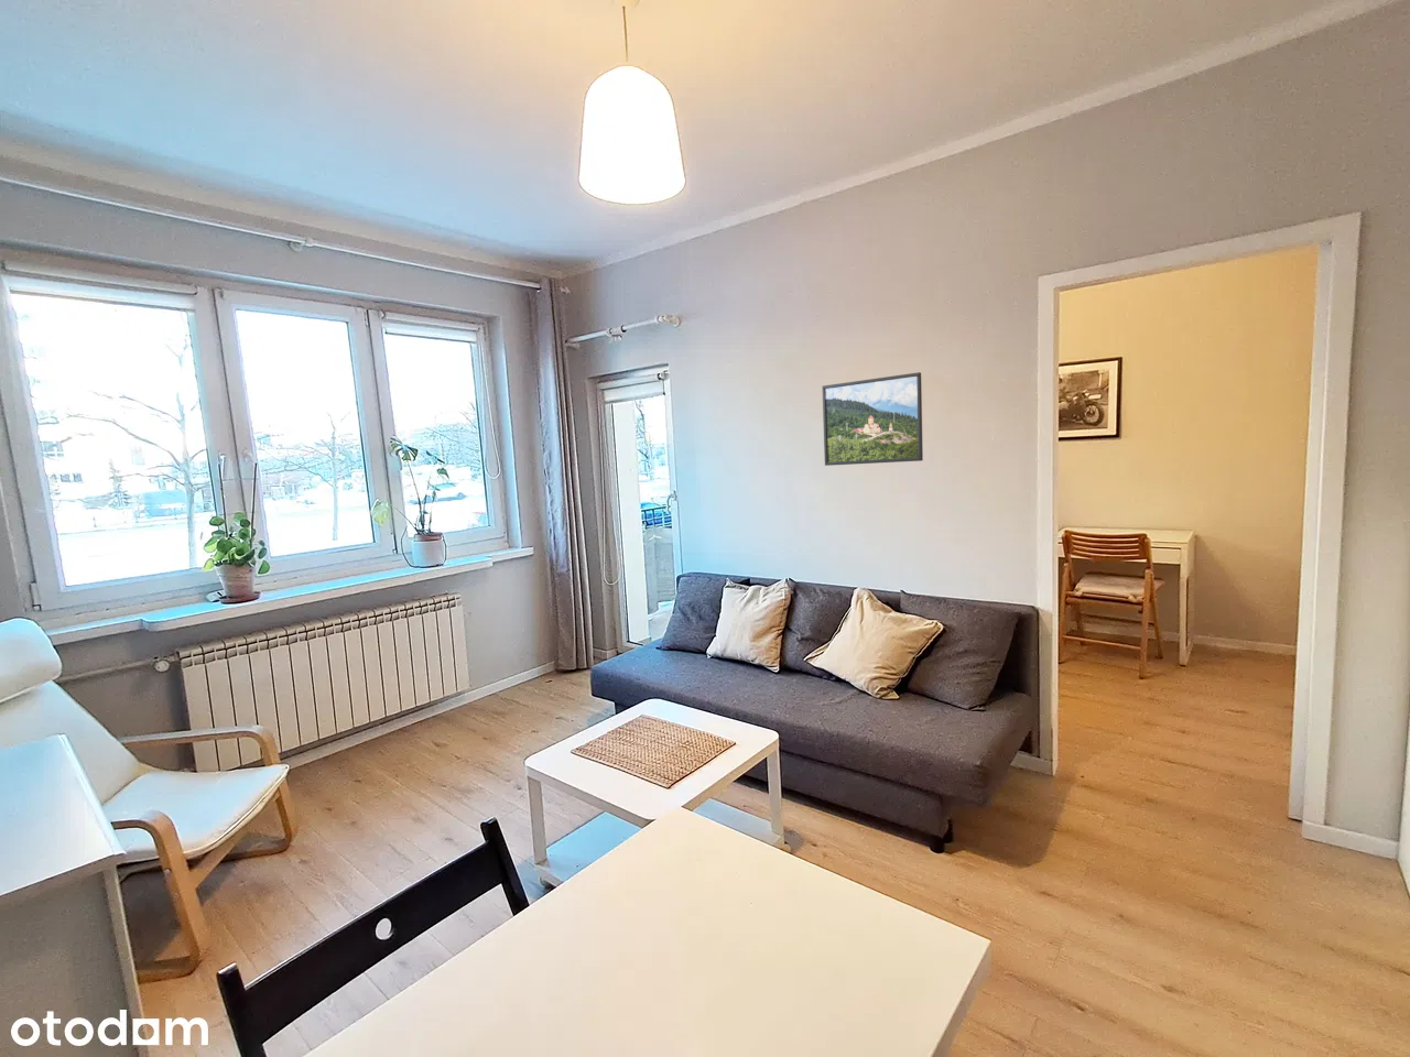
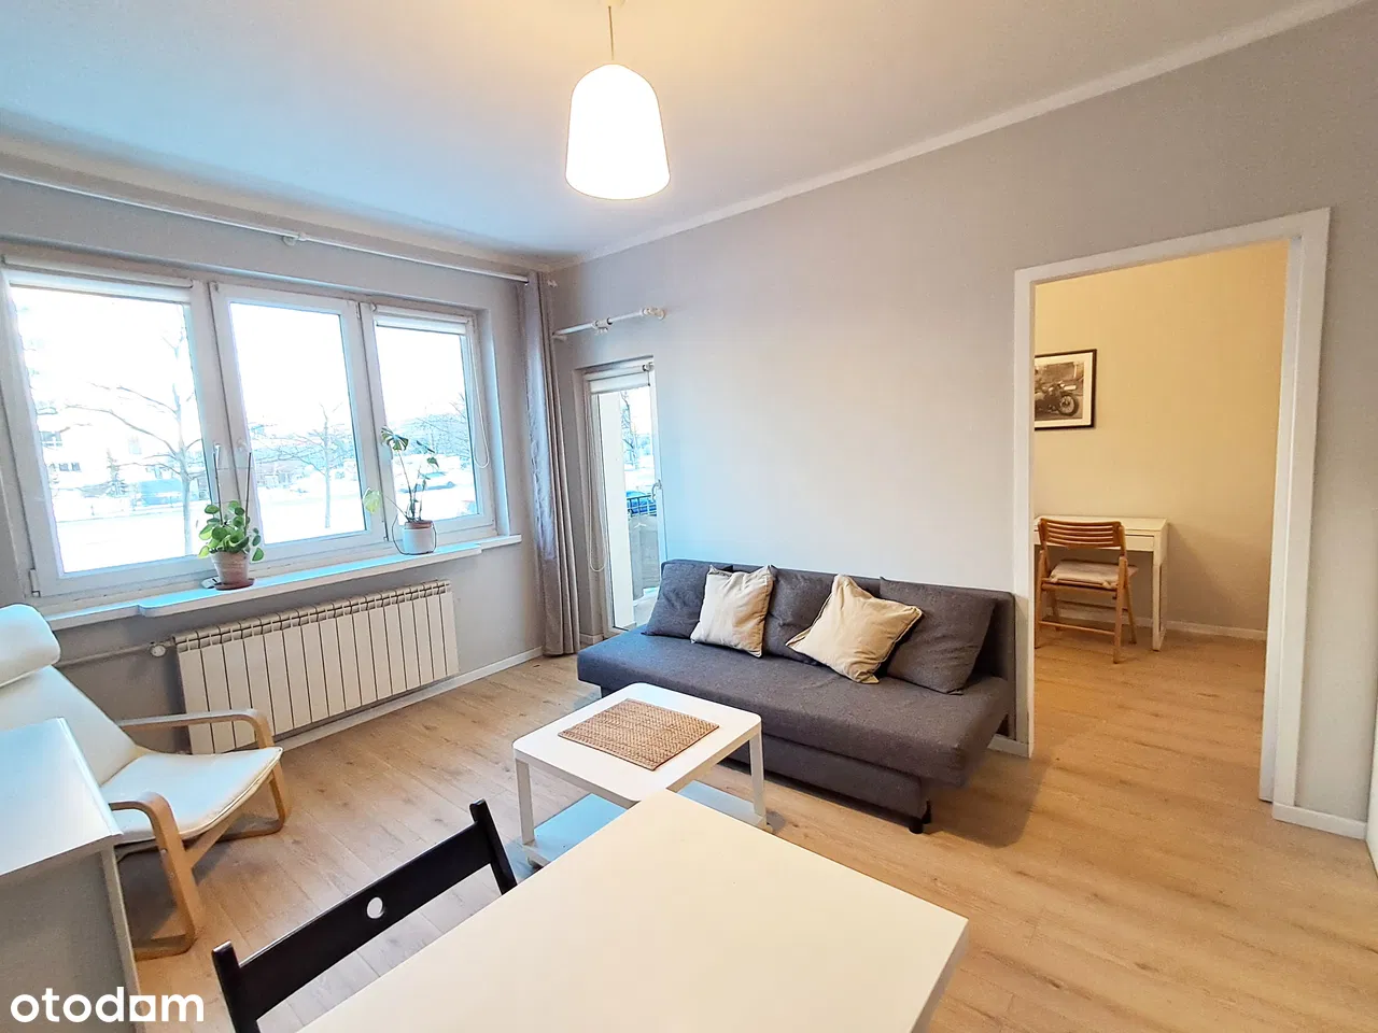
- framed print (870, 422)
